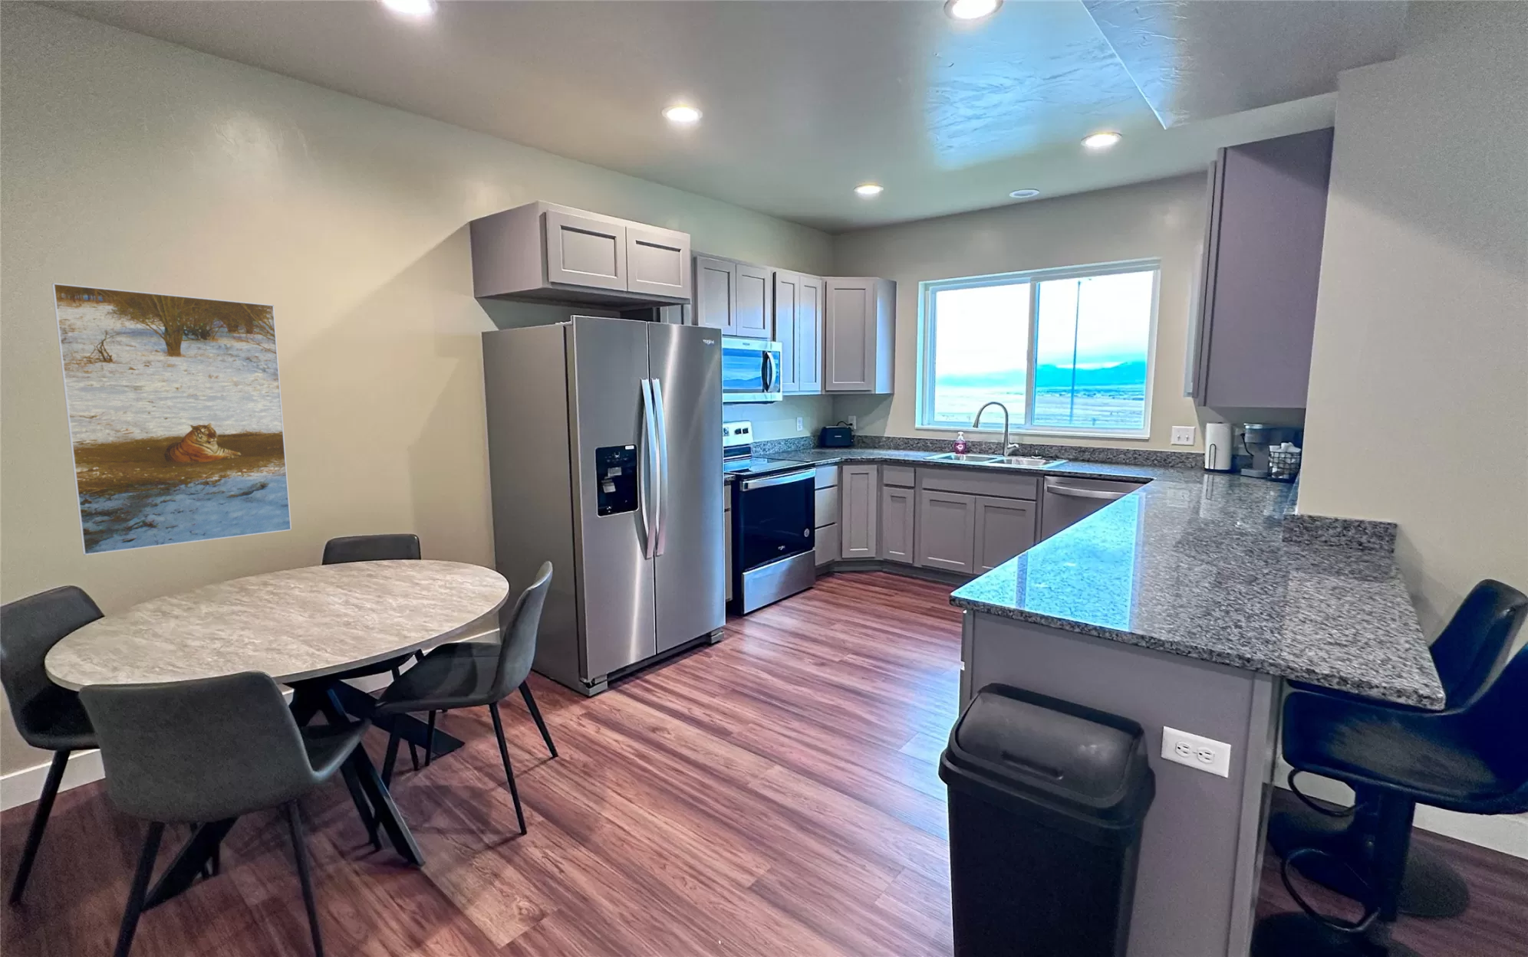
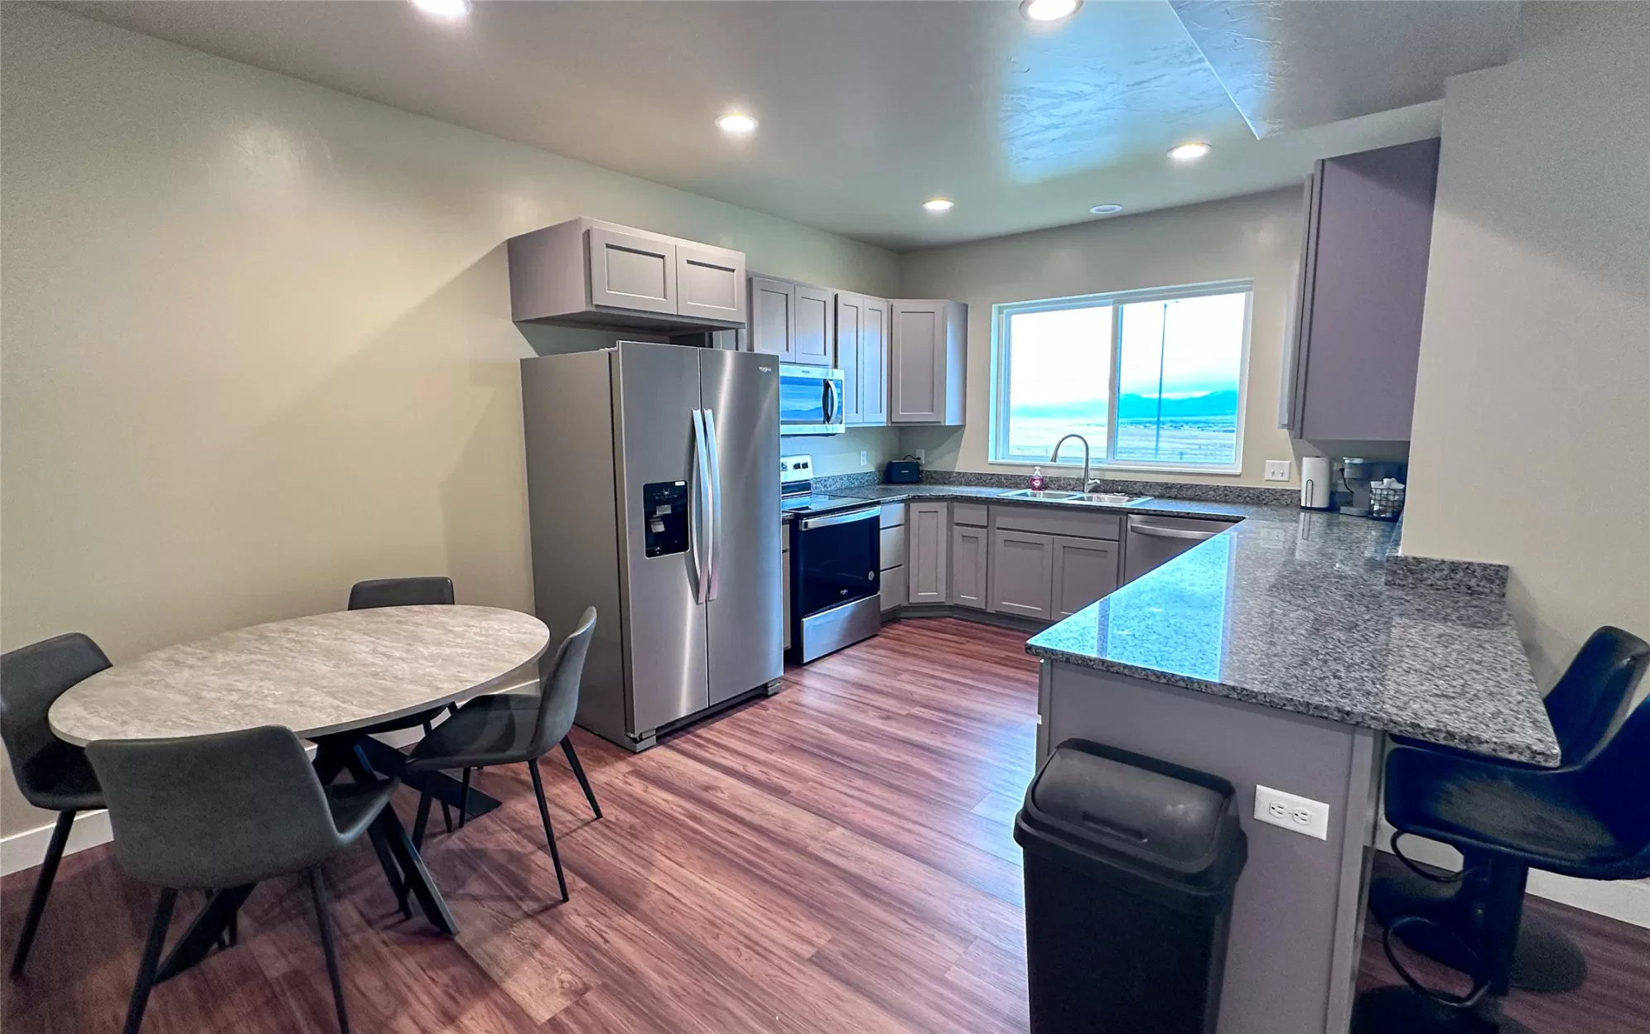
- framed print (185, 421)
